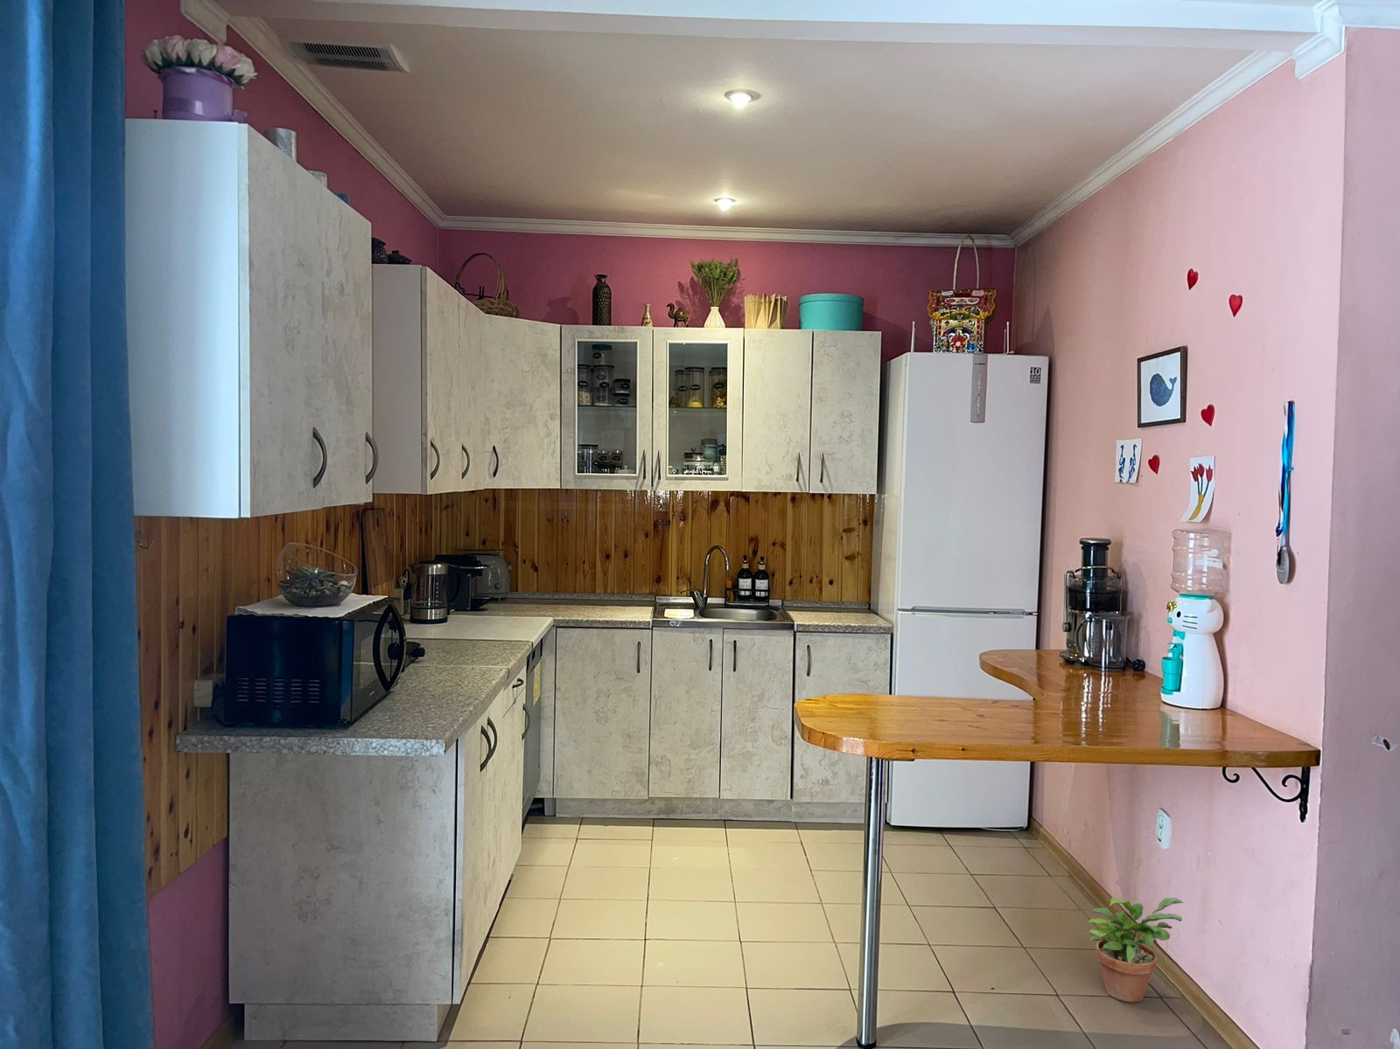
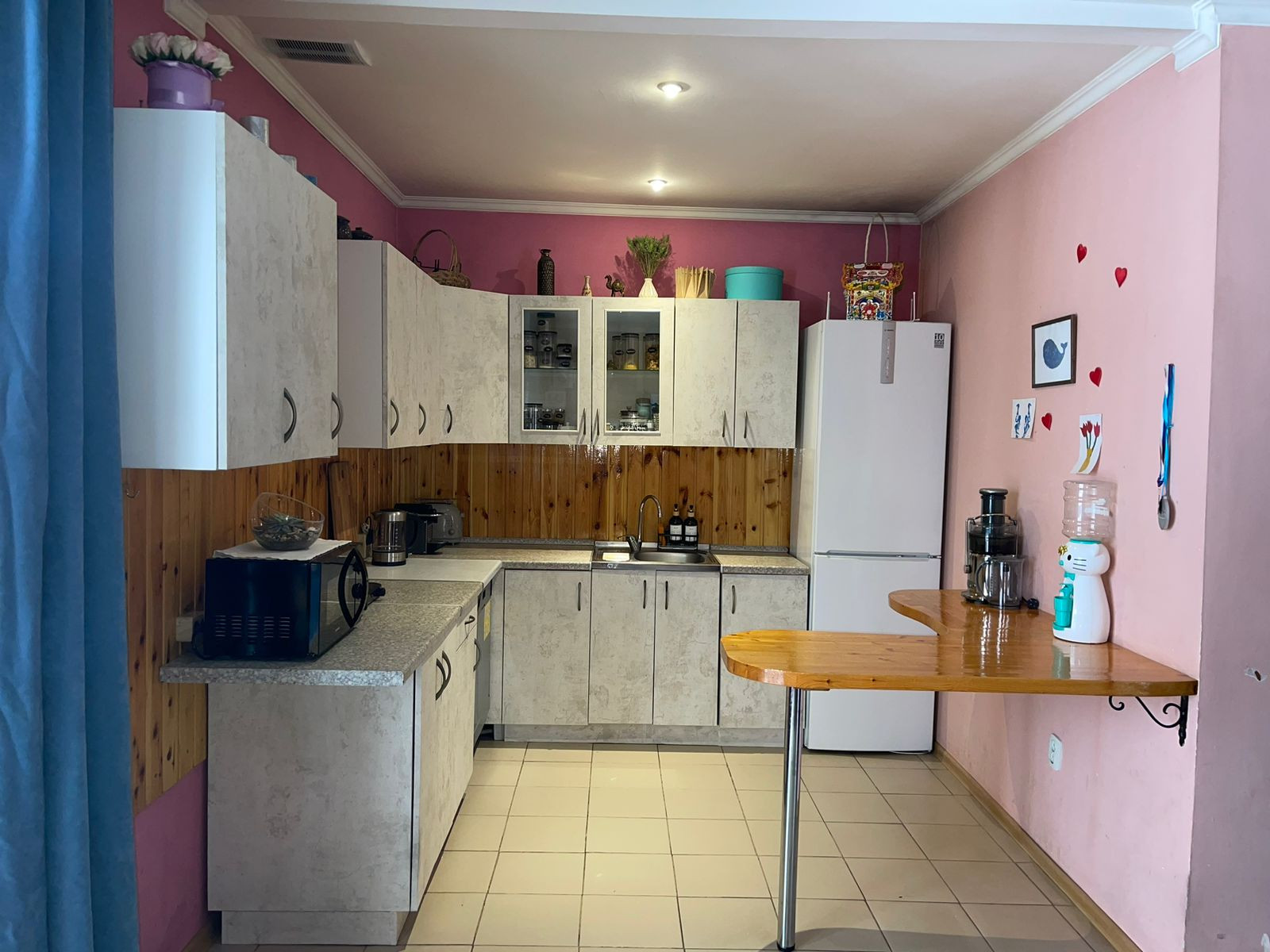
- potted plant (1131, 940)
